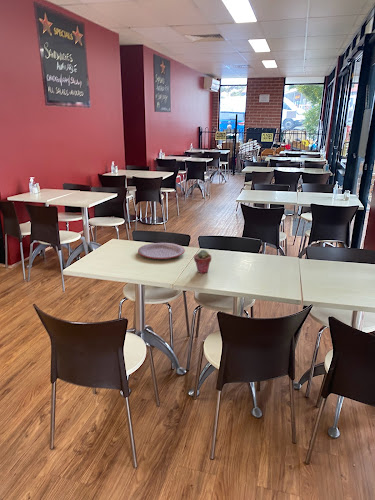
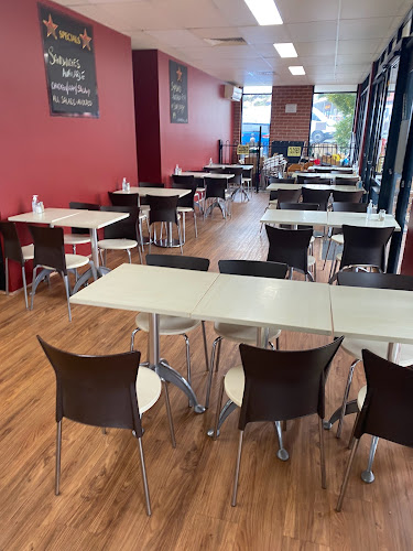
- plate (161, 251)
- potted succulent (202, 260)
